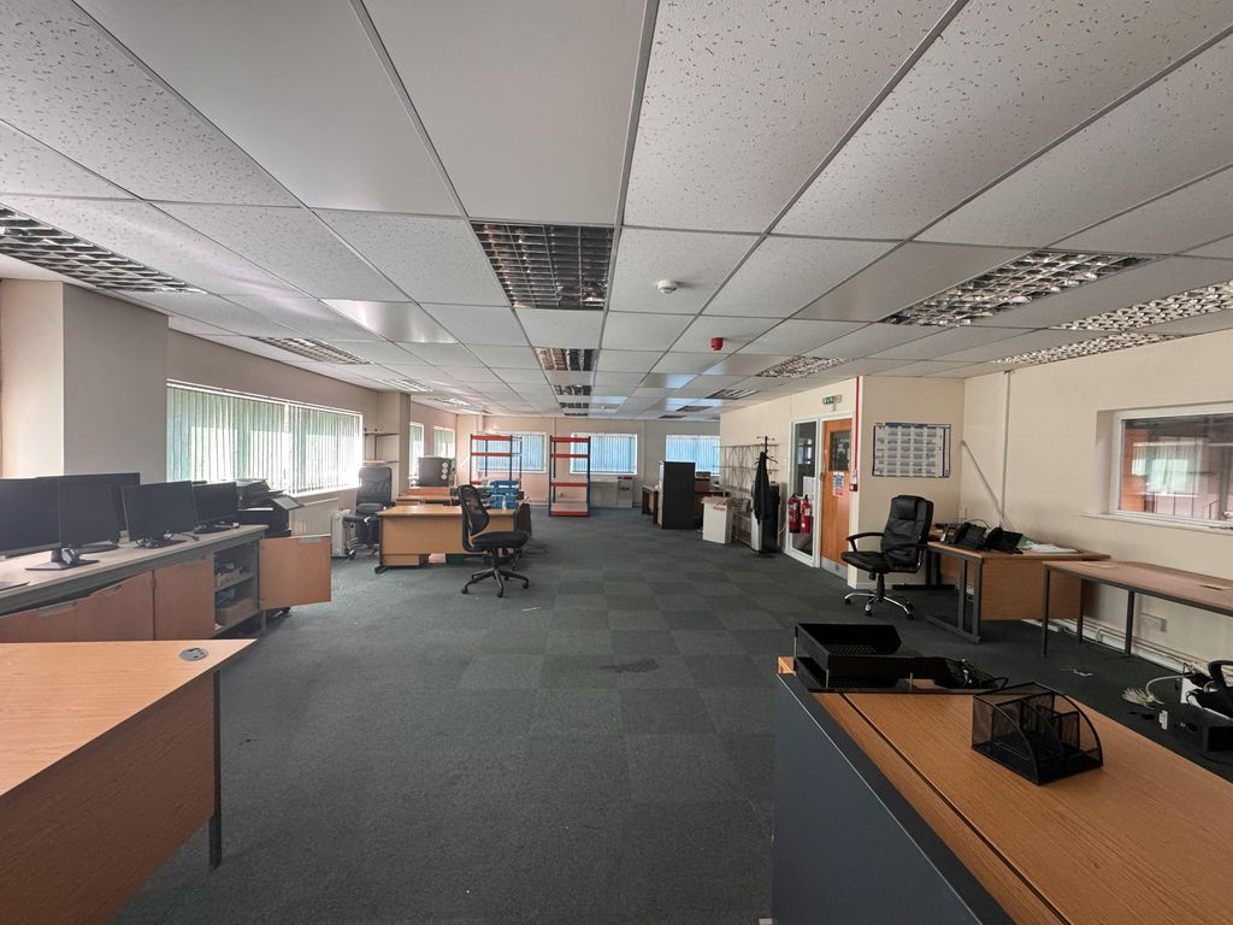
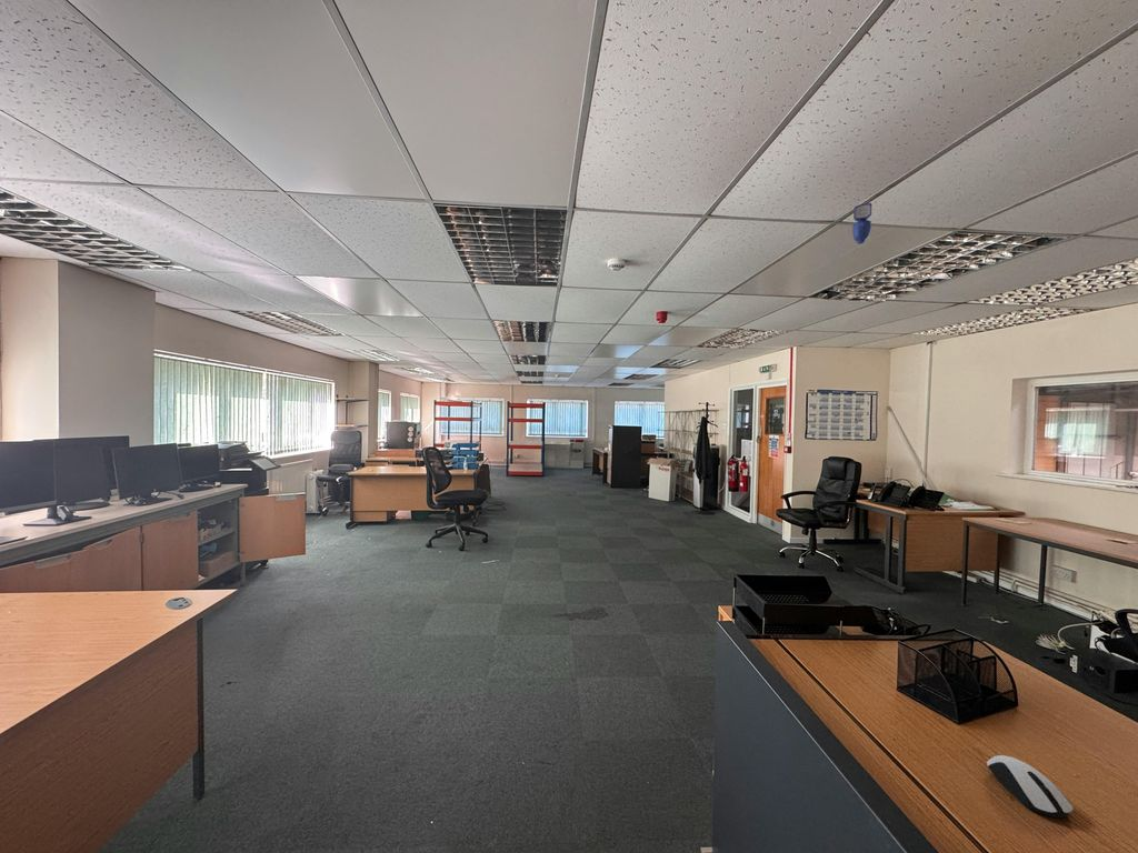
+ computer mouse (1026, 779)
+ security camera (861, 224)
